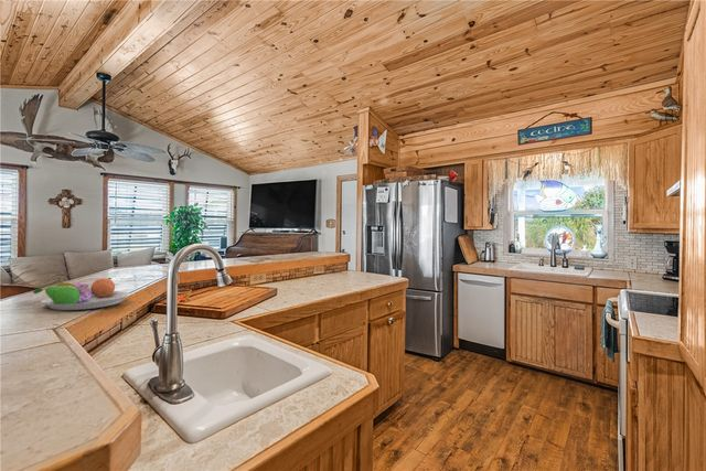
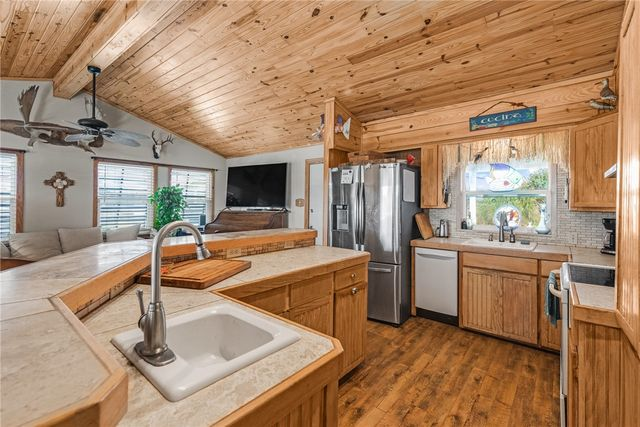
- fruit bowl (84, 290)
